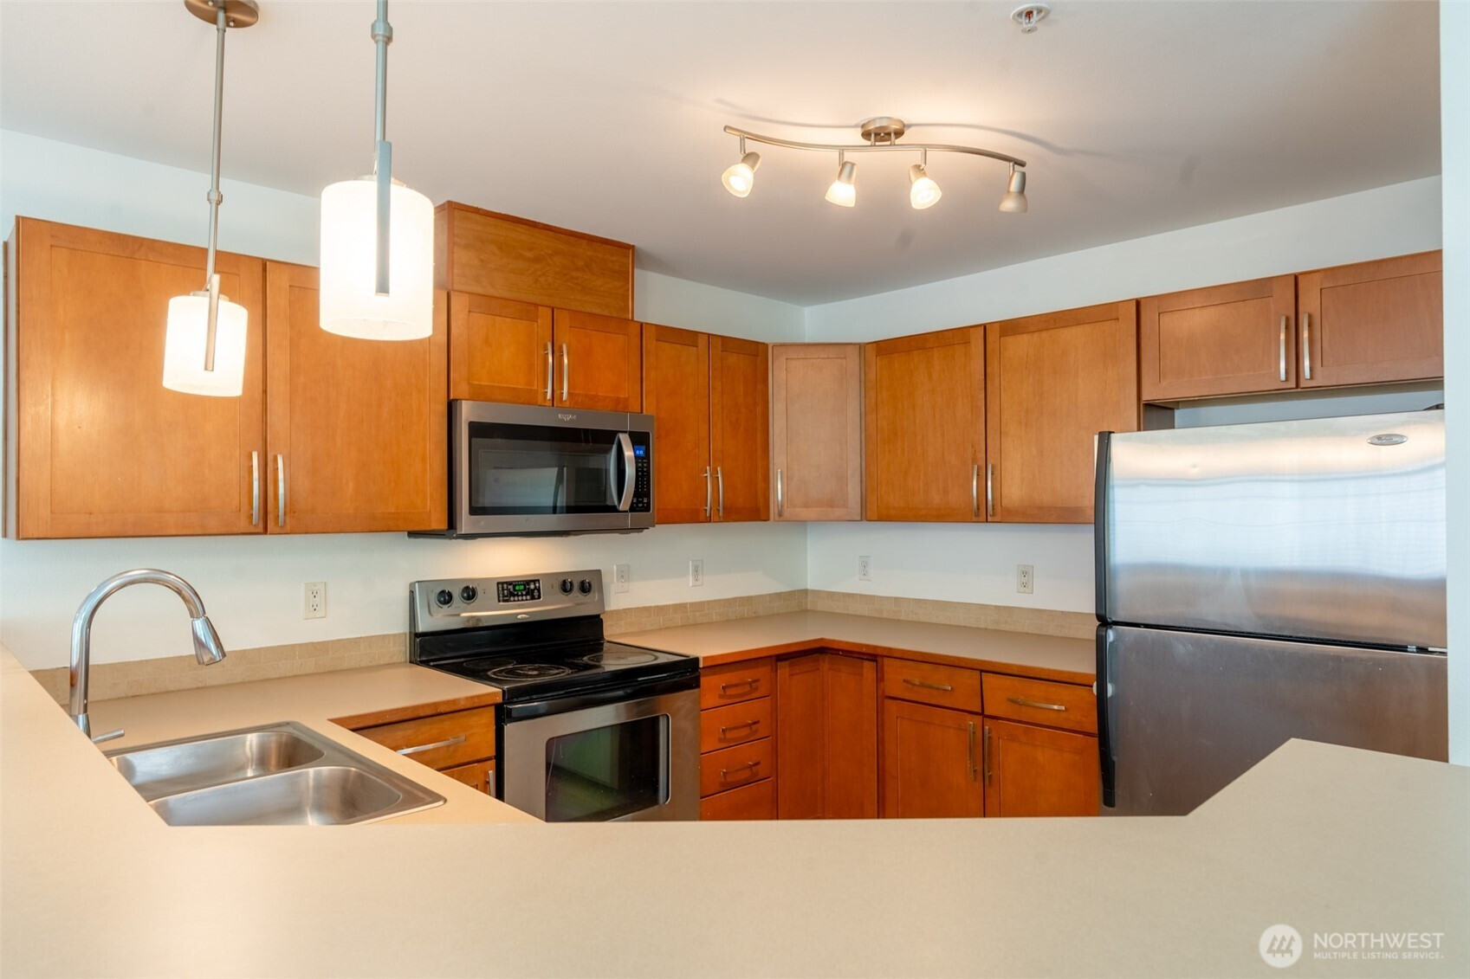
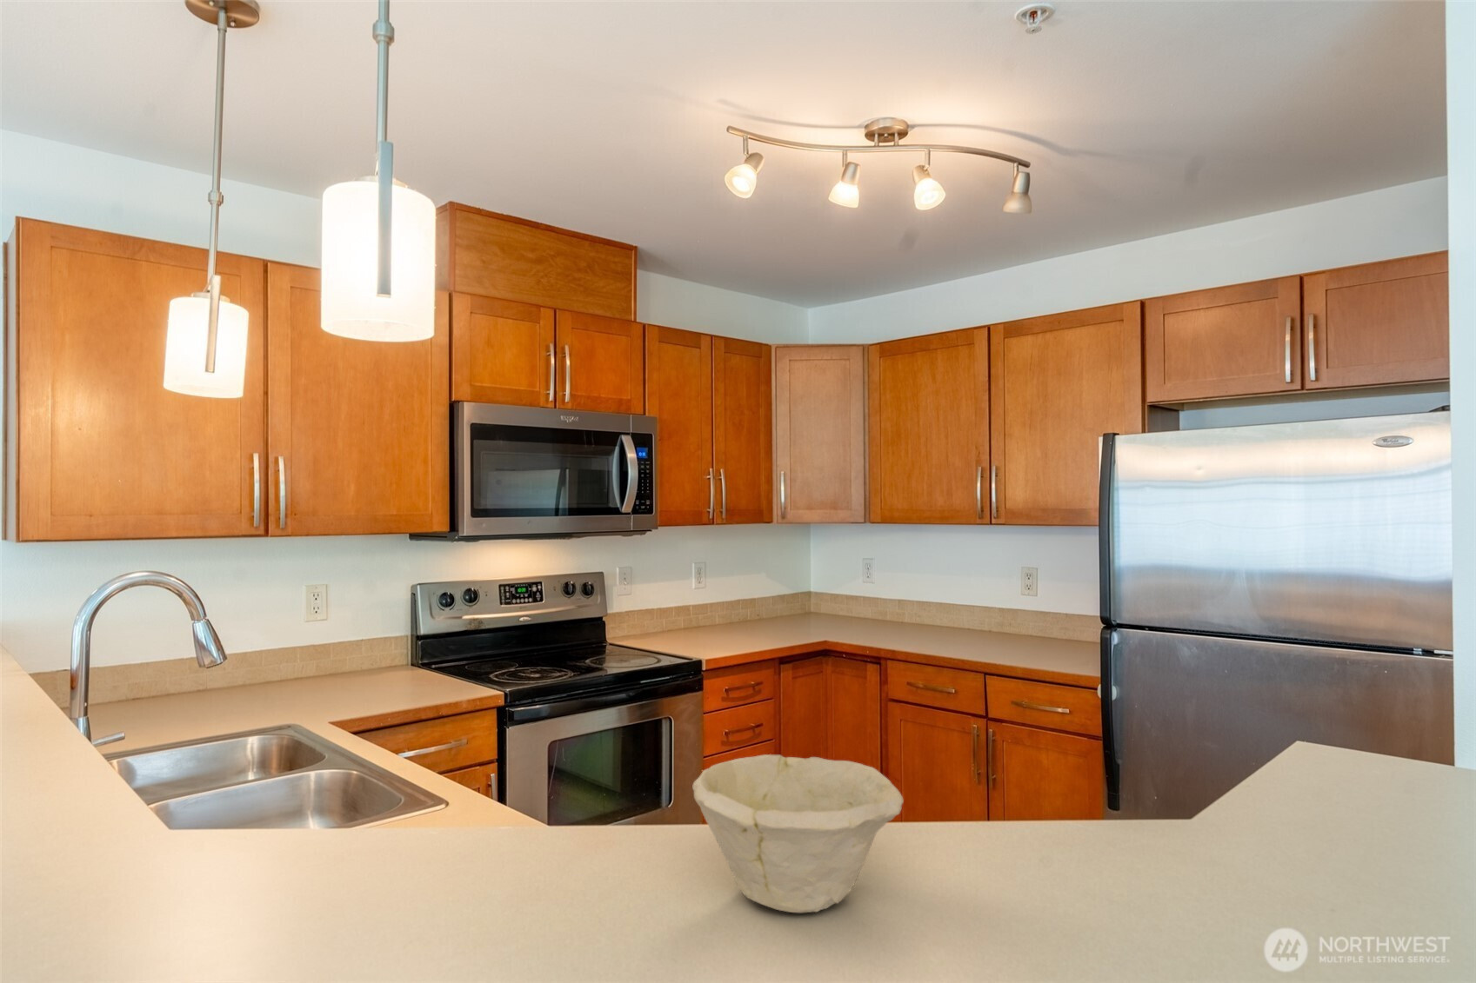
+ bowl (795, 832)
